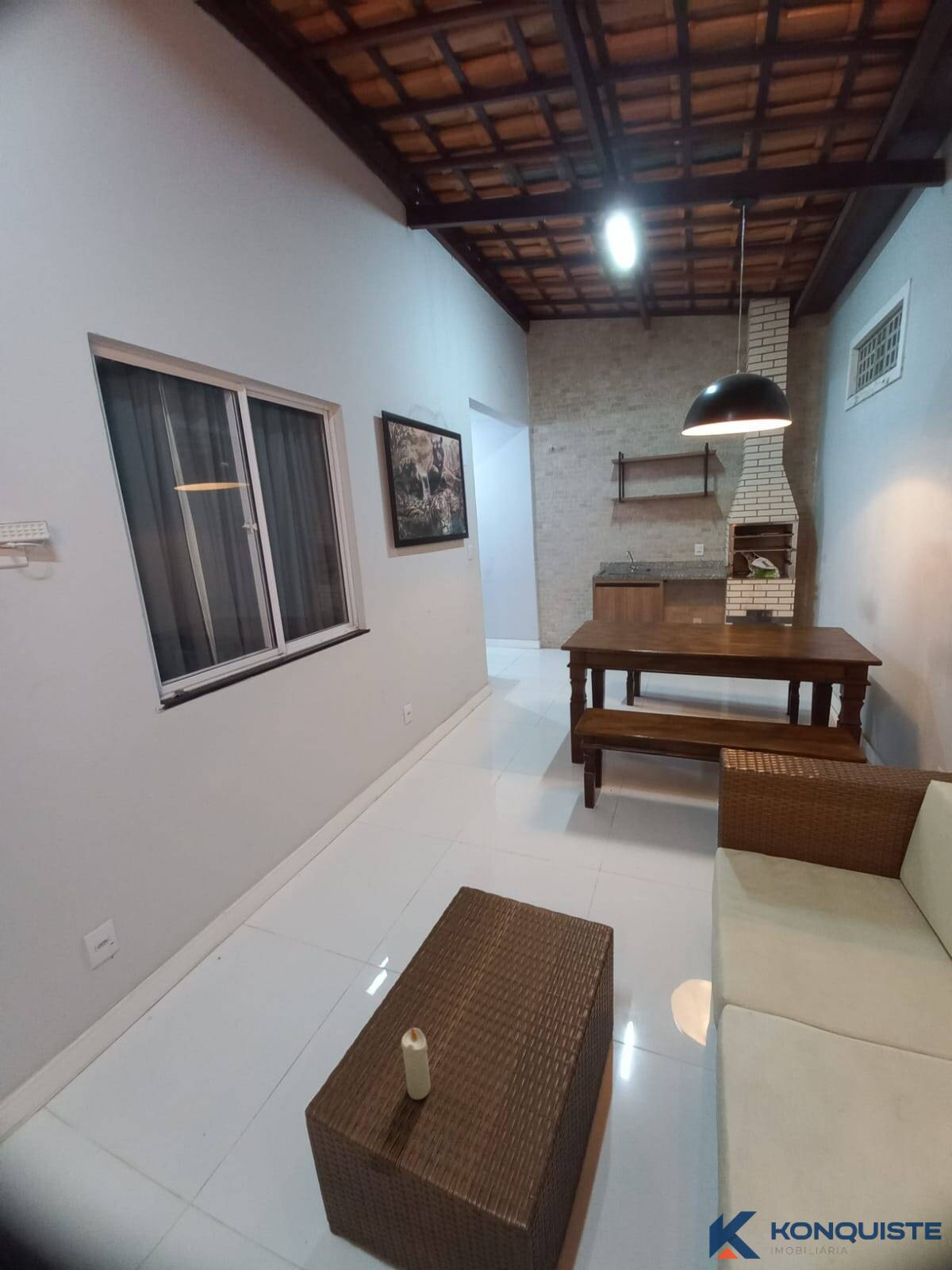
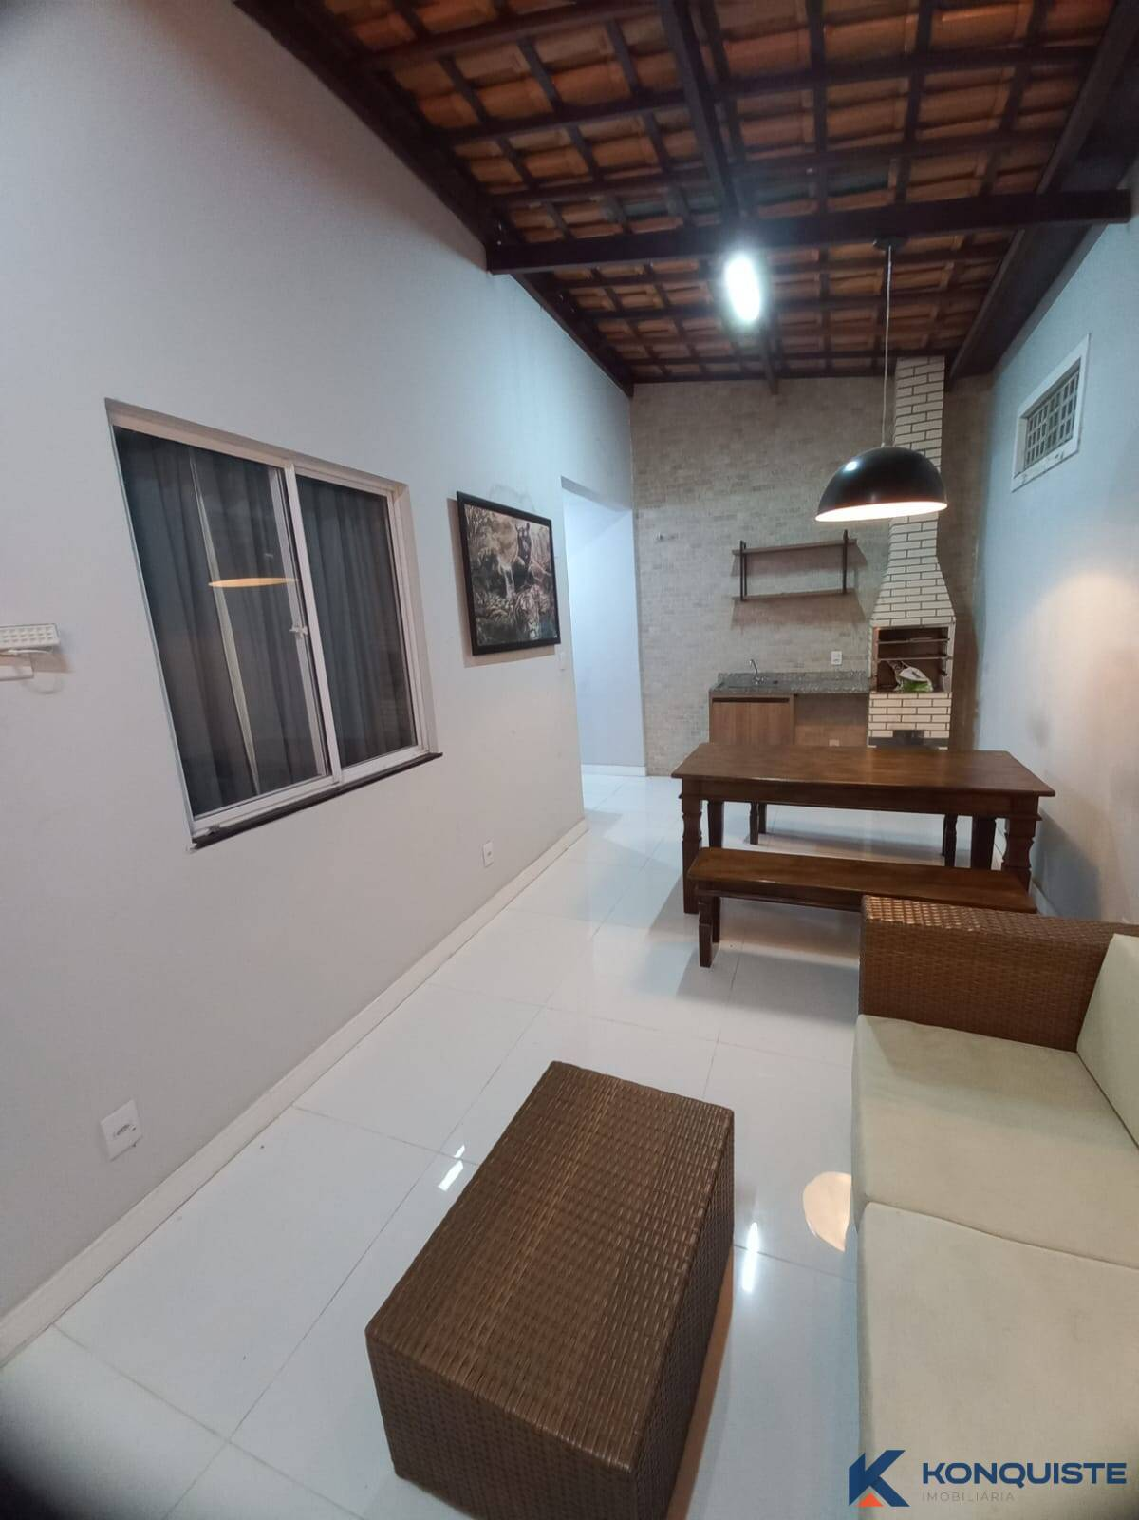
- candle (416, 1057)
